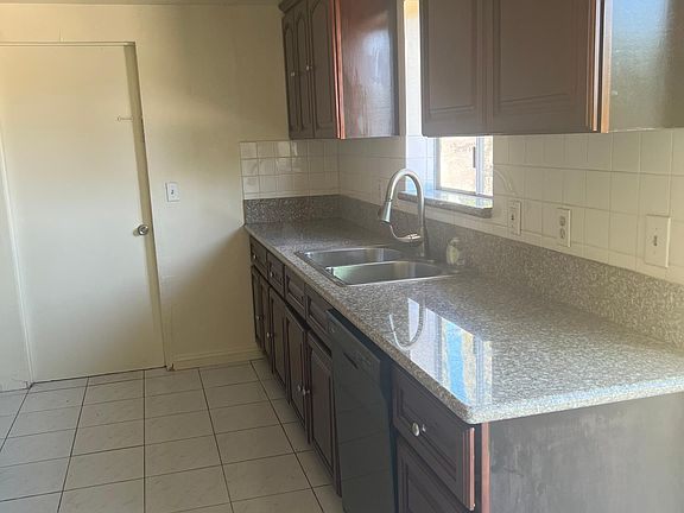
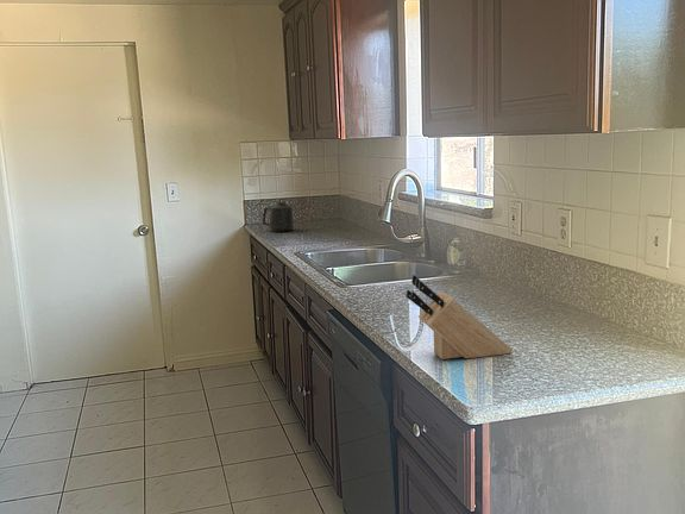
+ mug (277, 217)
+ knife block (457, 314)
